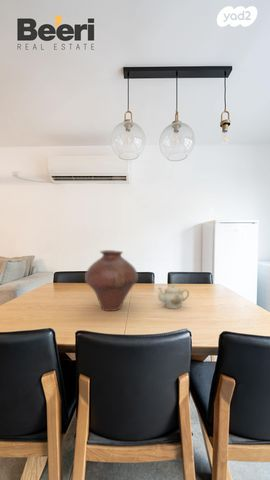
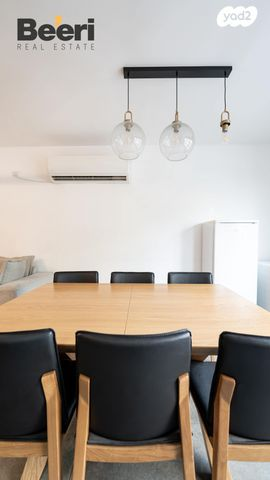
- teapot (173, 295)
- vase (111, 279)
